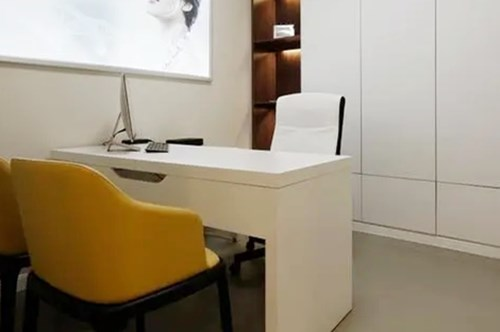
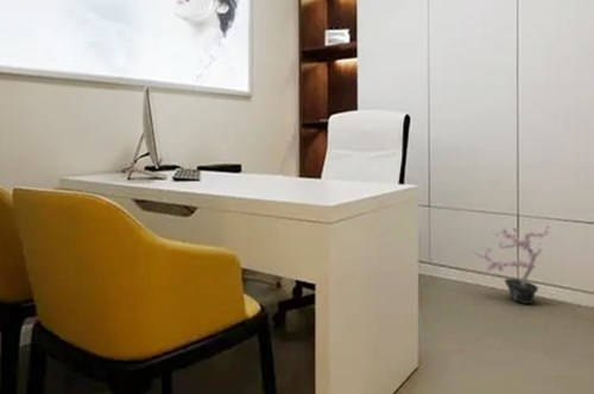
+ potted plant (510, 260)
